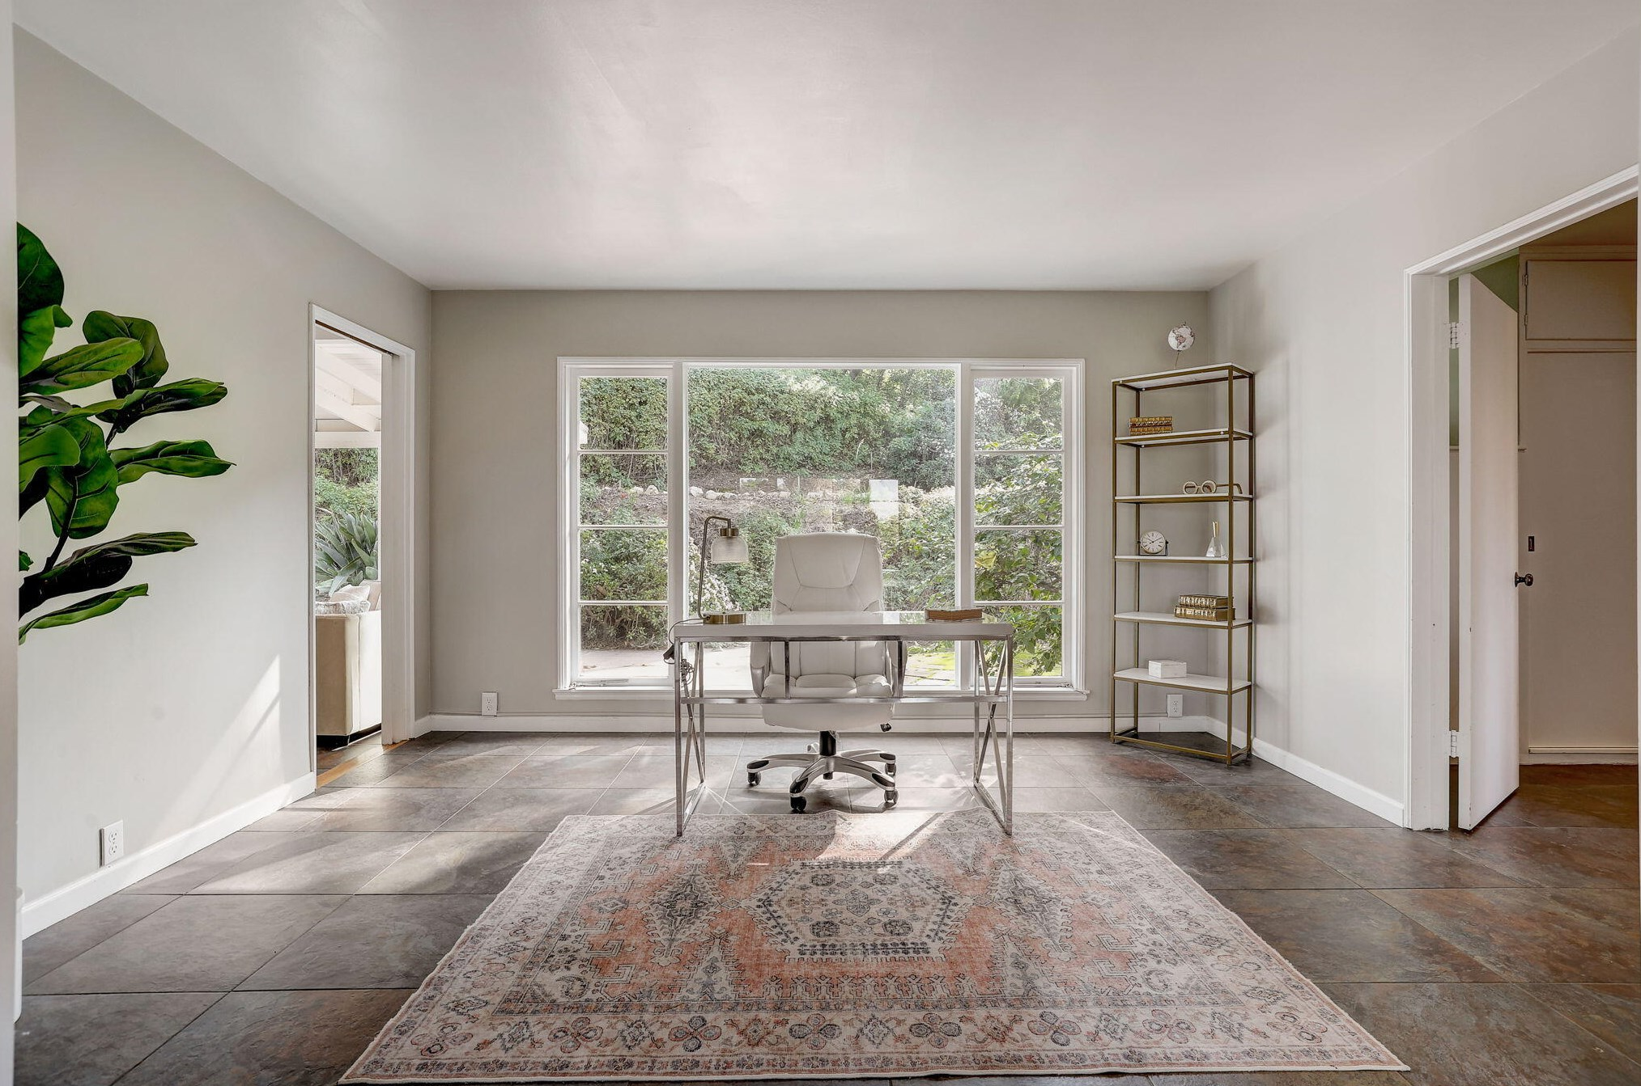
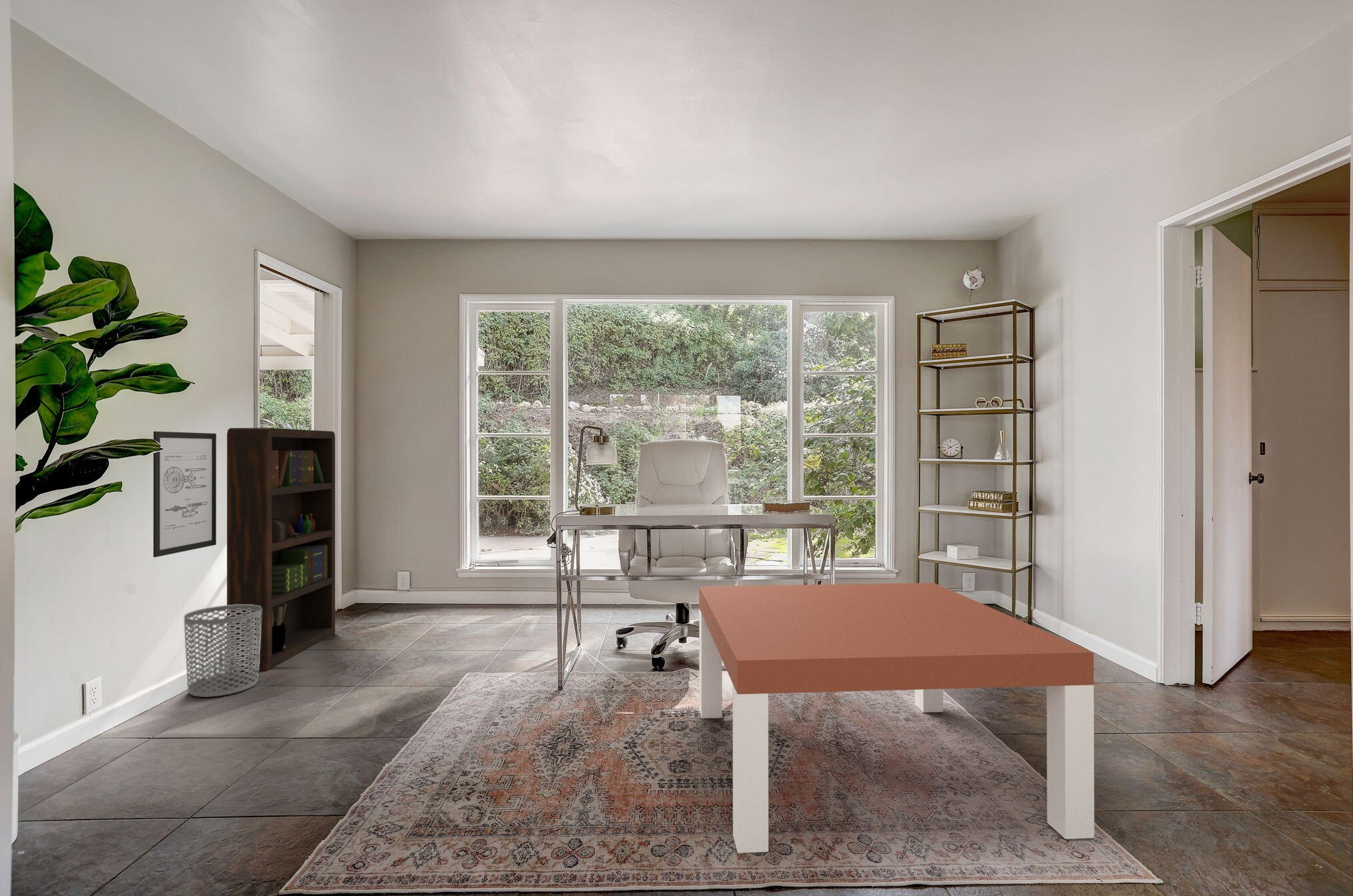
+ bookcase (286, 540)
+ coffee table (858, 687)
+ wall art (186, 491)
+ waste bin (224, 649)
